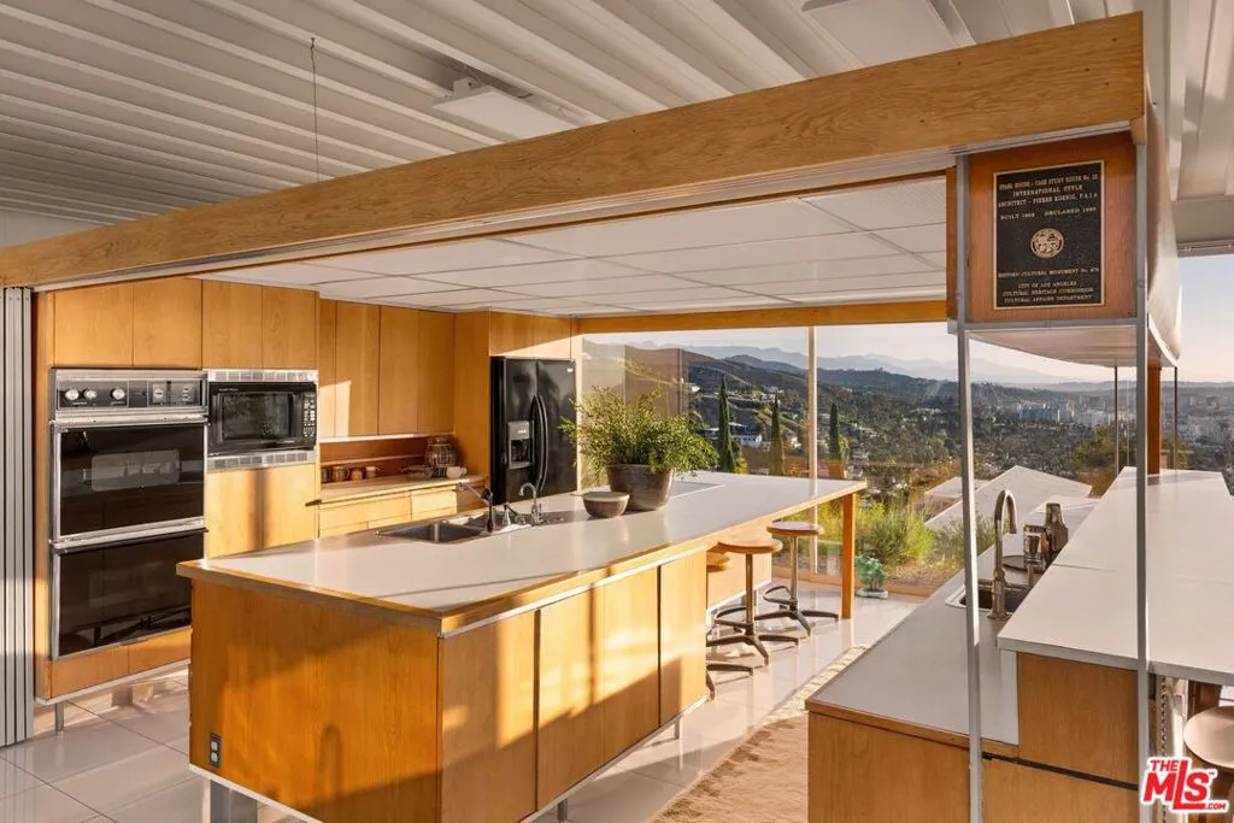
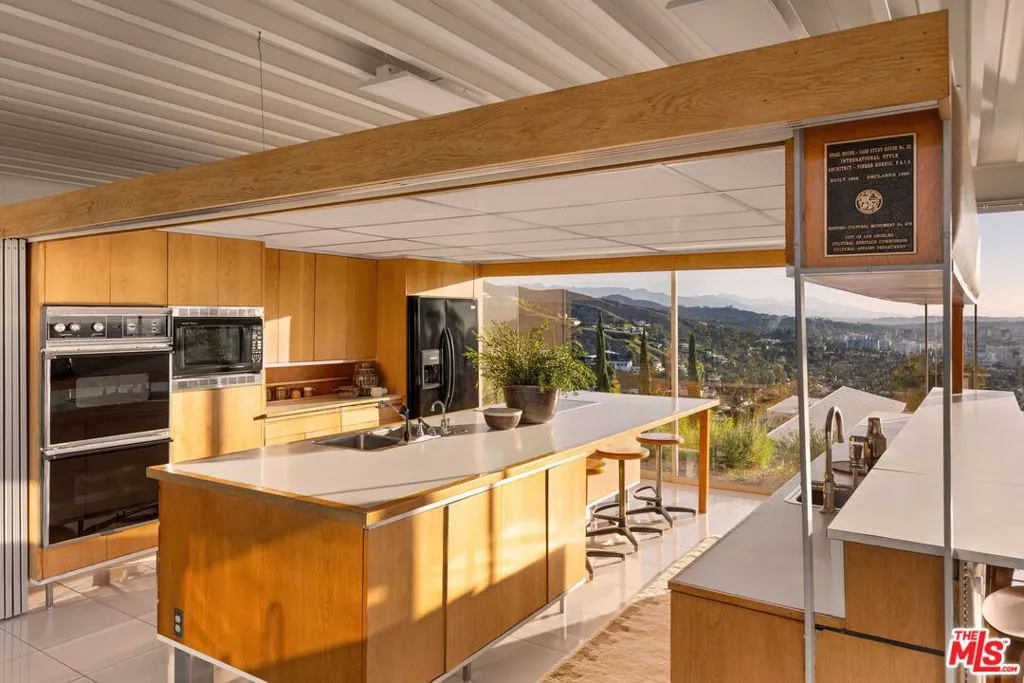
- potted plant (870, 572)
